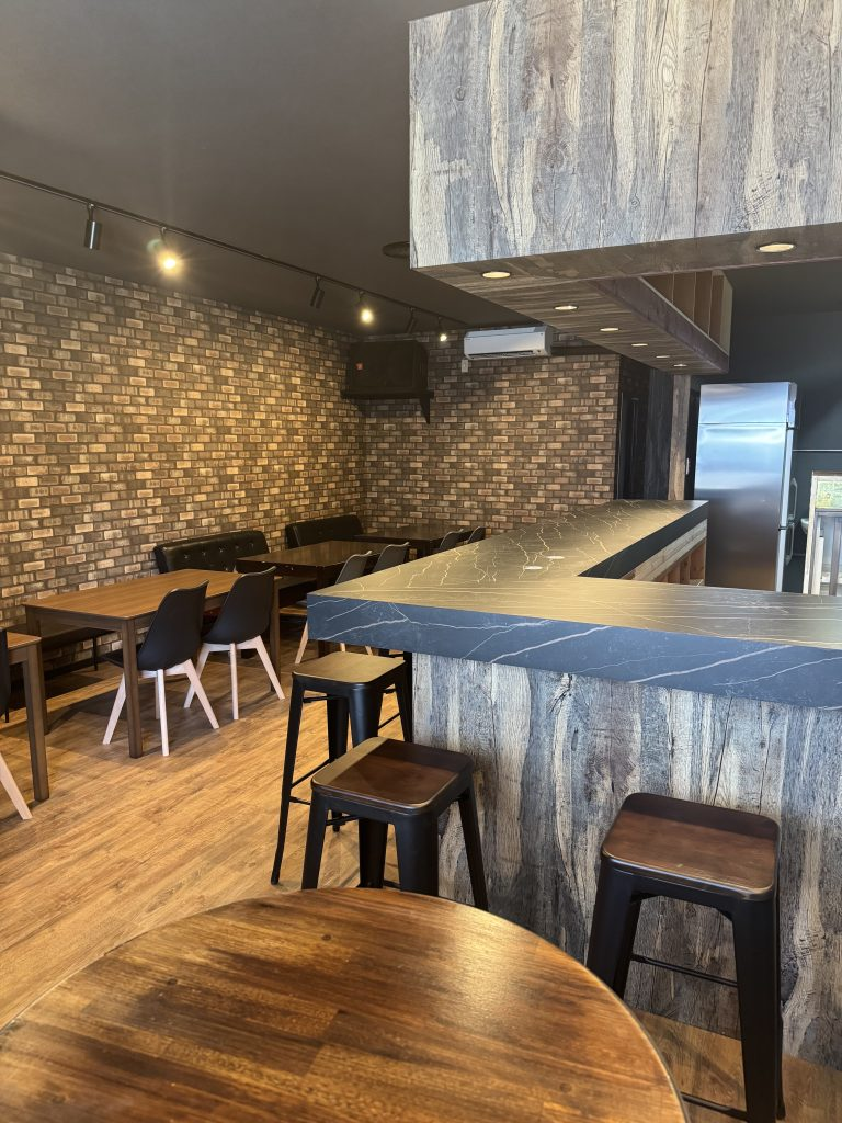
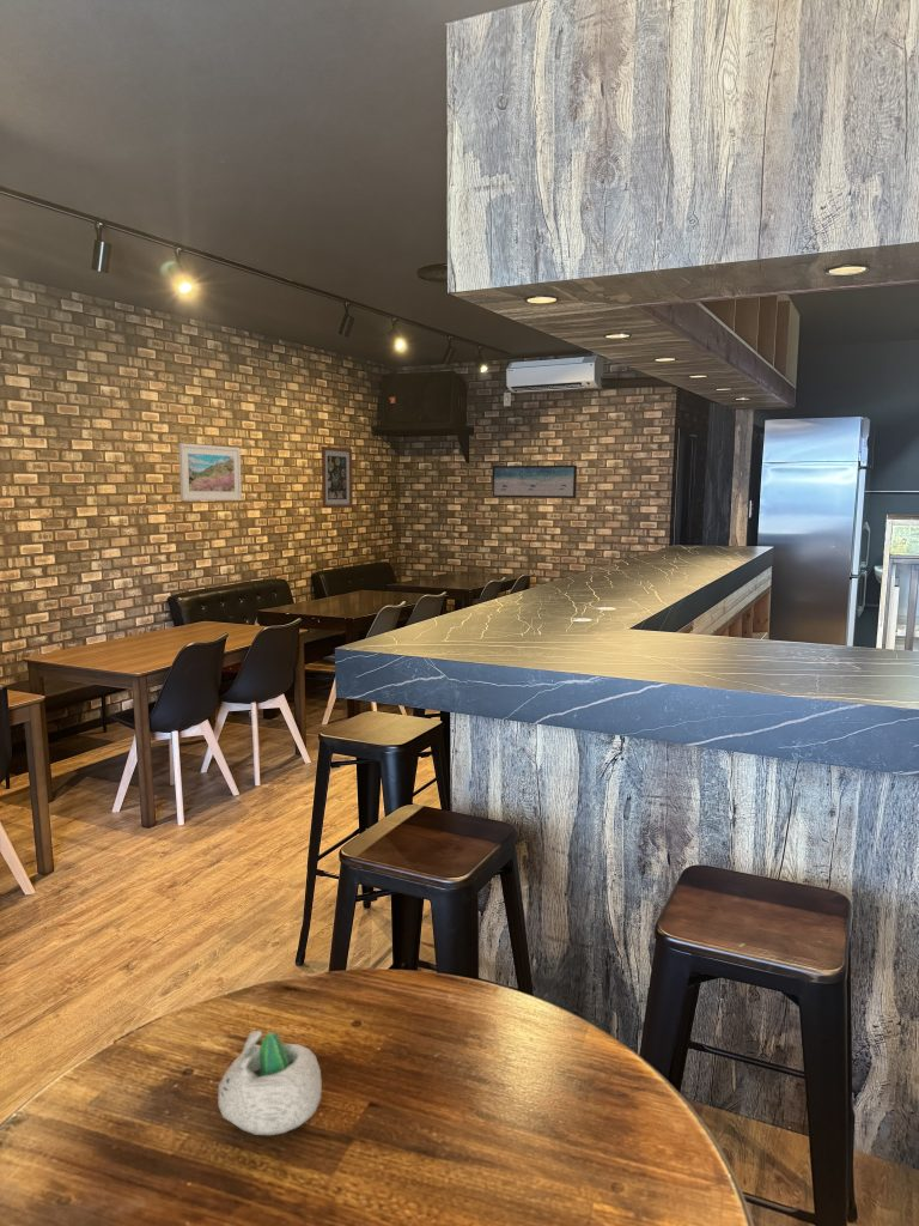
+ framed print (211, 473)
+ wall art (532, 481)
+ wall art (337, 478)
+ succulent planter (269, 1075)
